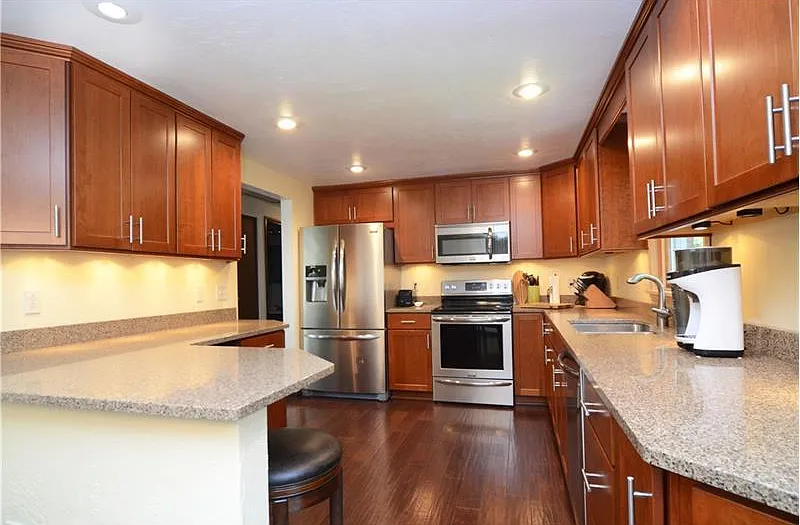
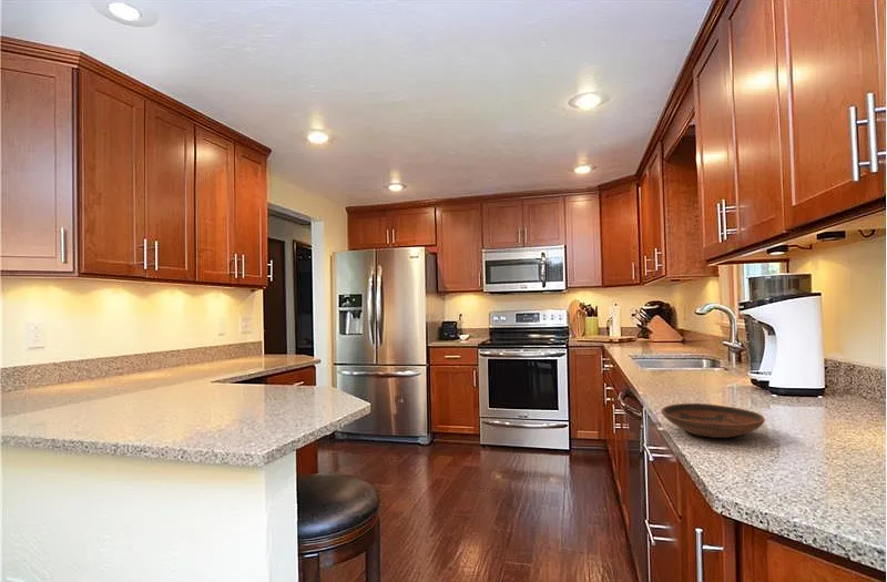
+ bowl (711, 422)
